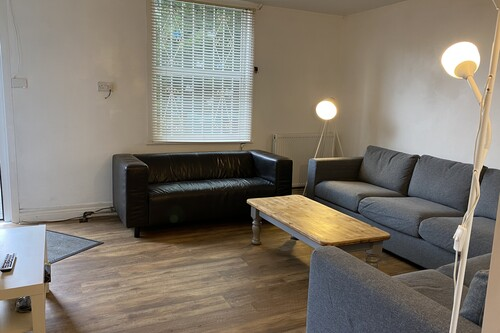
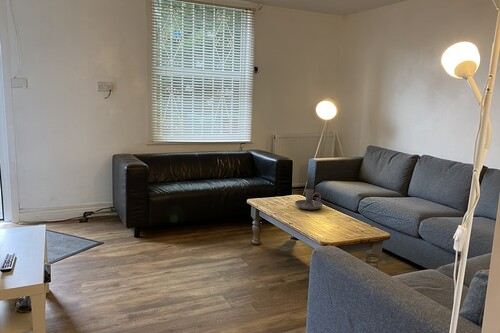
+ candle holder (311, 198)
